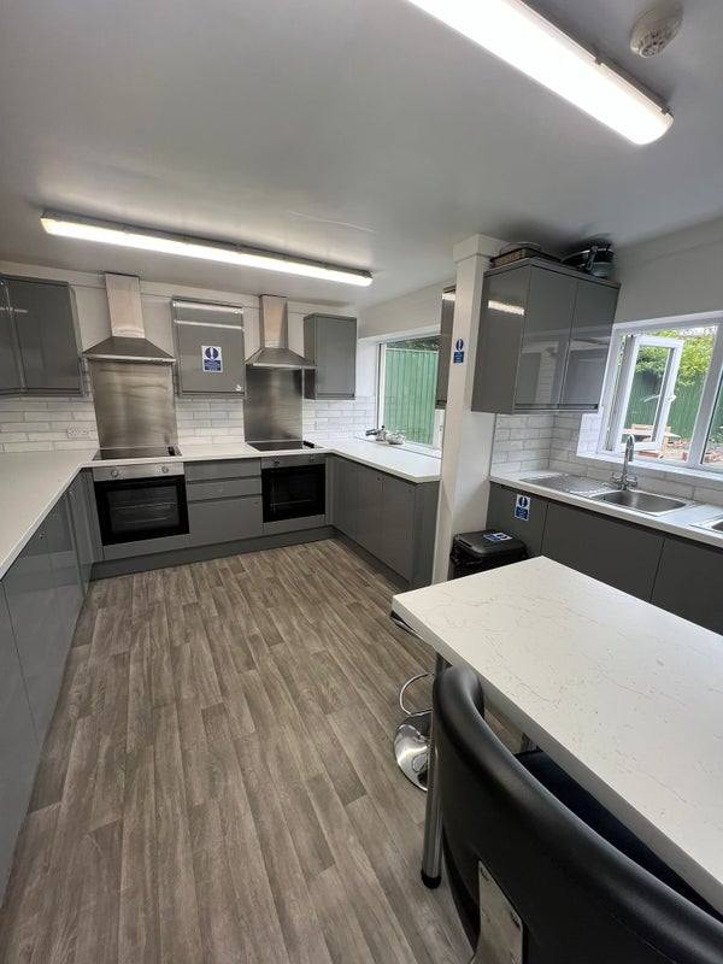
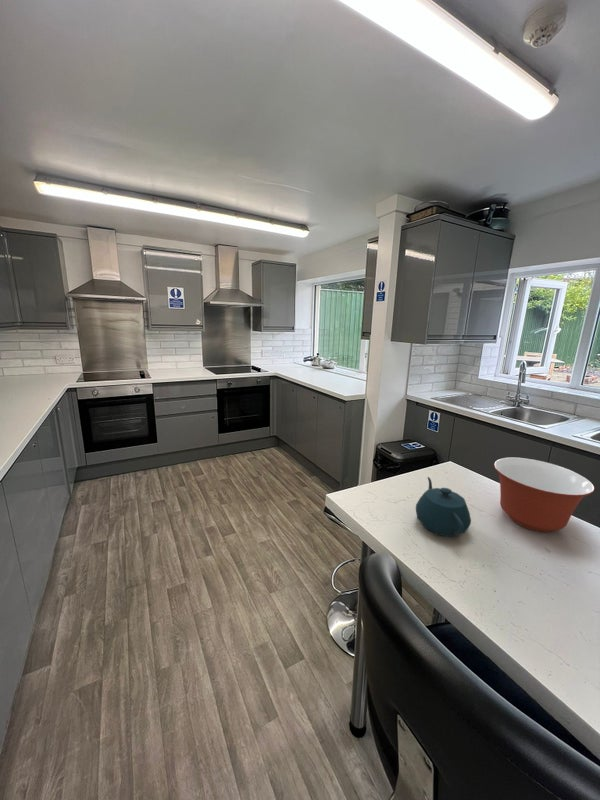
+ mixing bowl (535, 497)
+ teapot (442, 506)
